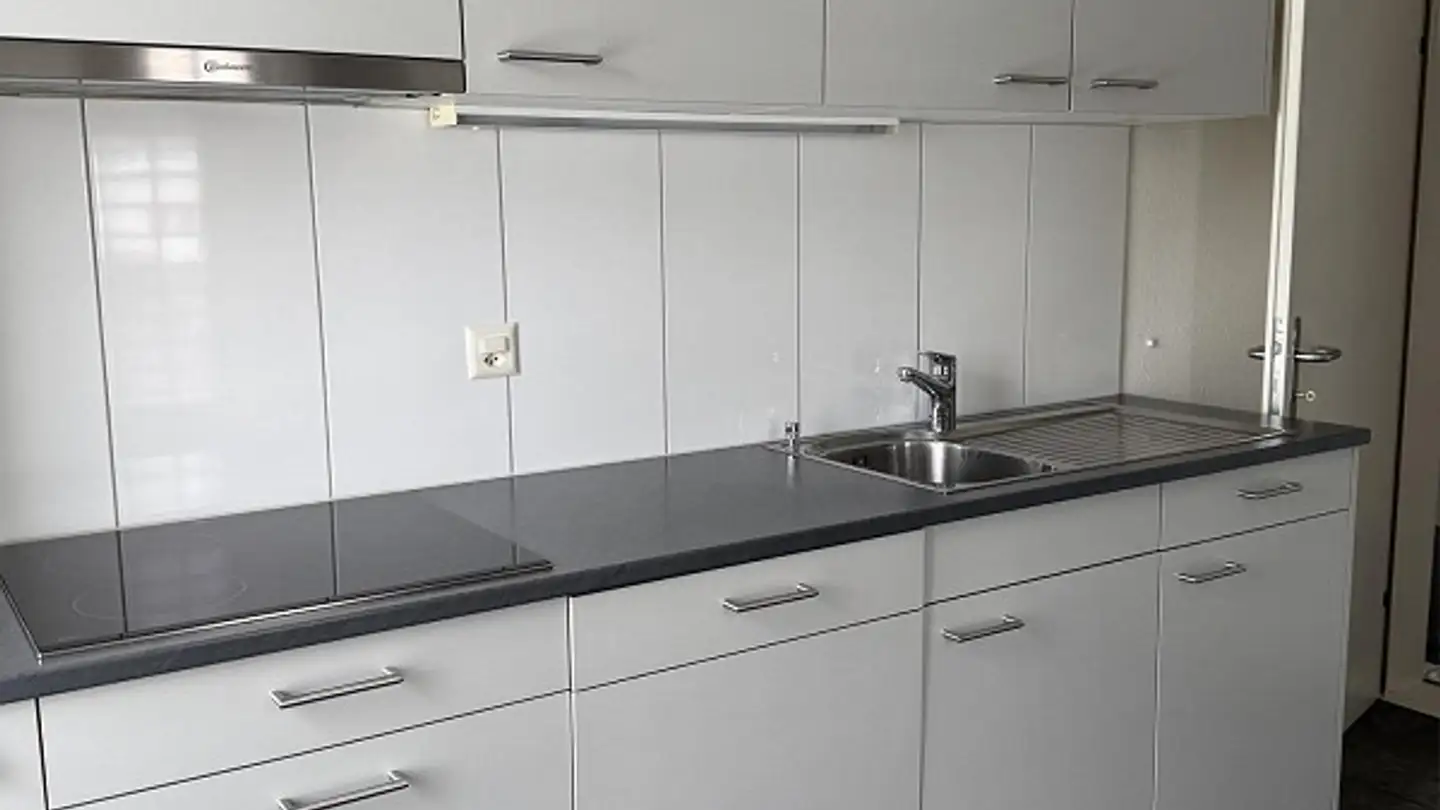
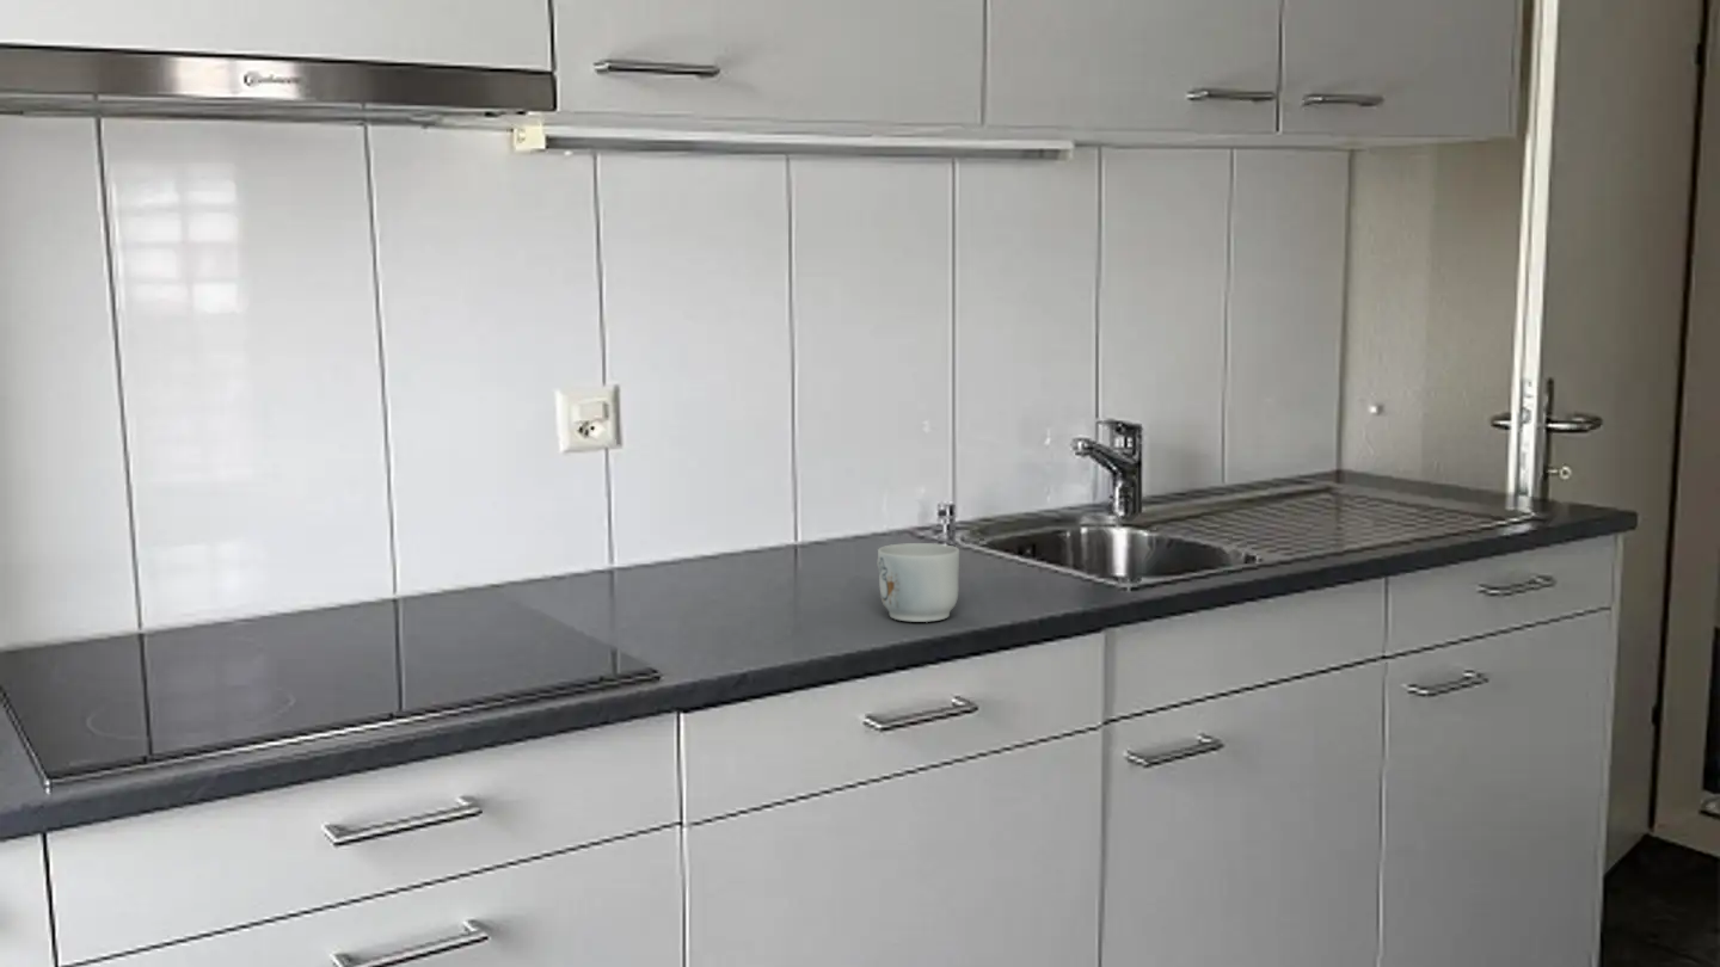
+ mug (911, 580)
